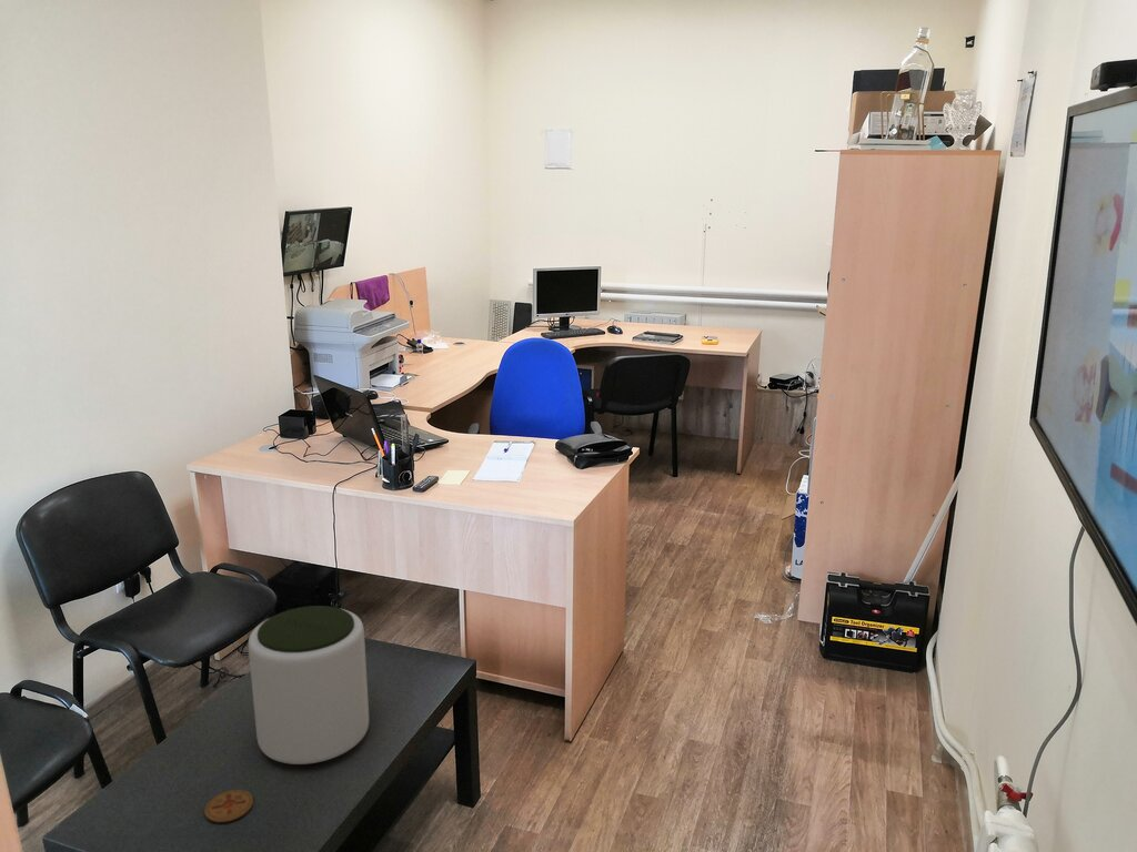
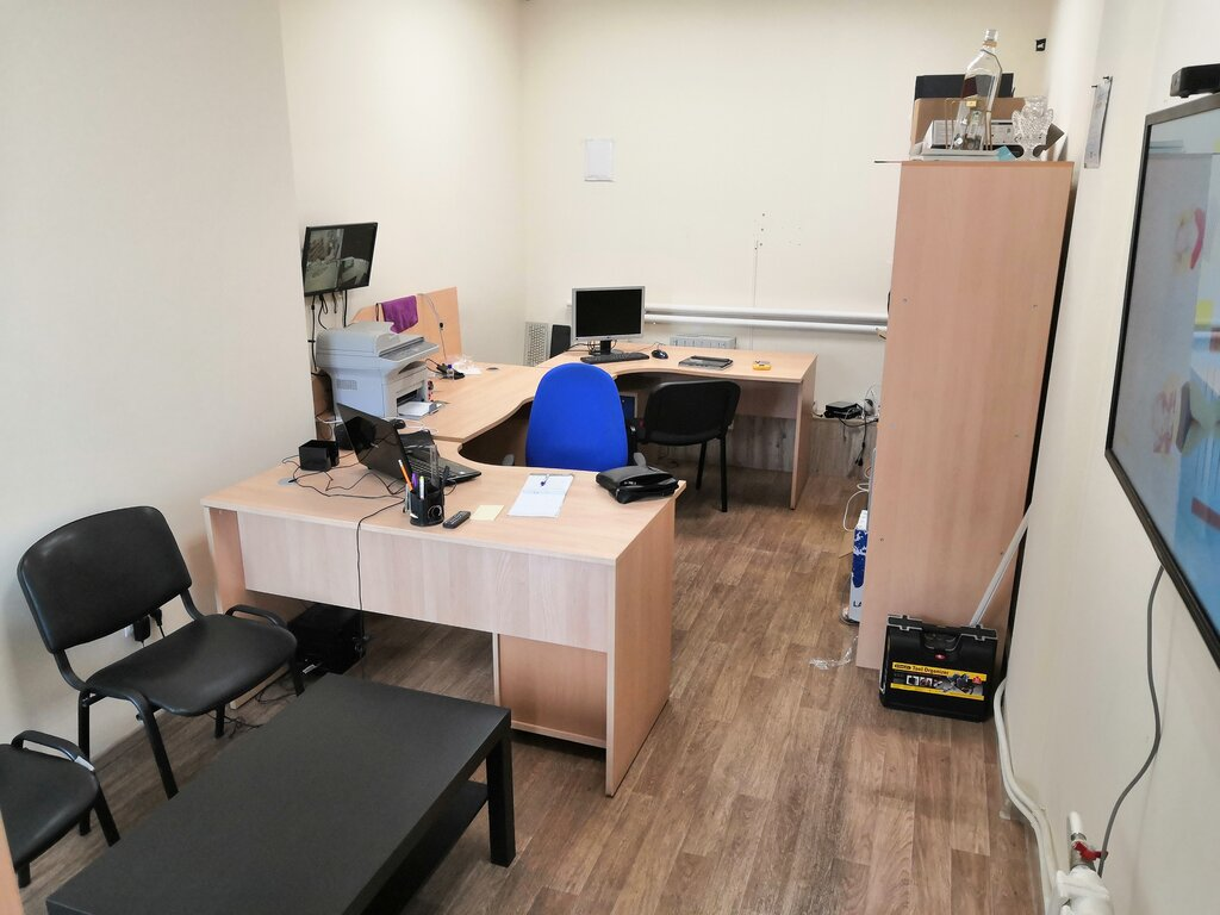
- plant pot (310, 681)
- coaster (229, 805)
